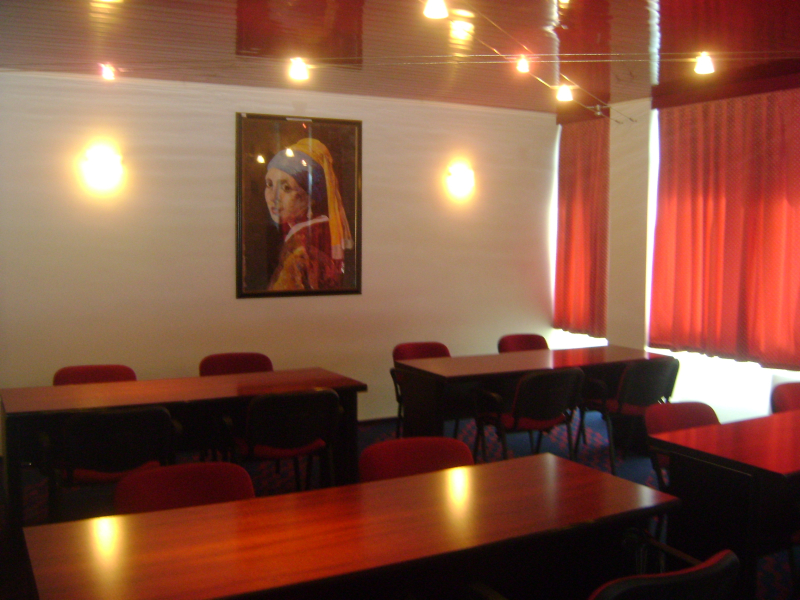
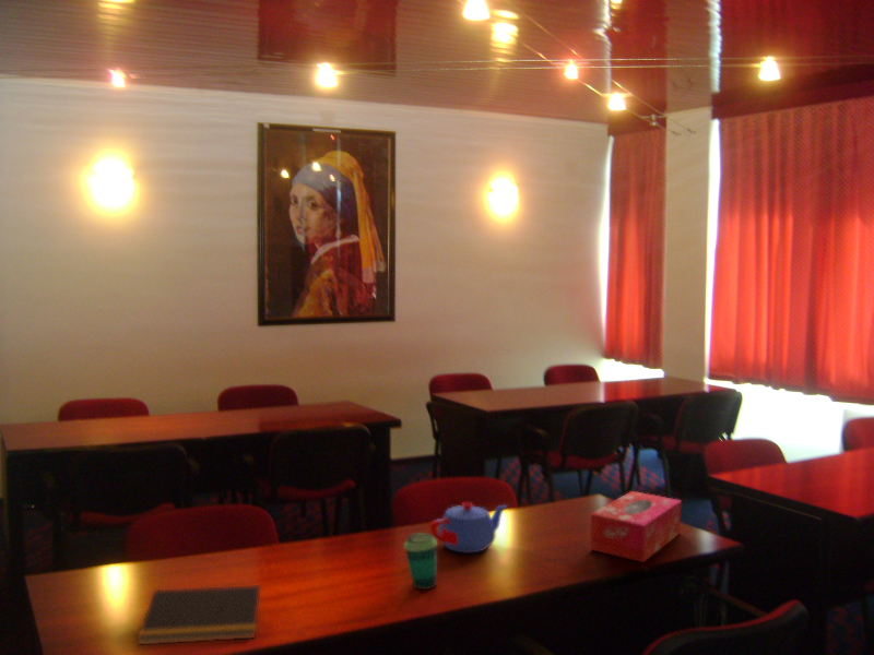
+ notepad (202, 612)
+ cup (420, 560)
+ teapot (469, 524)
+ tissue box (637, 524)
